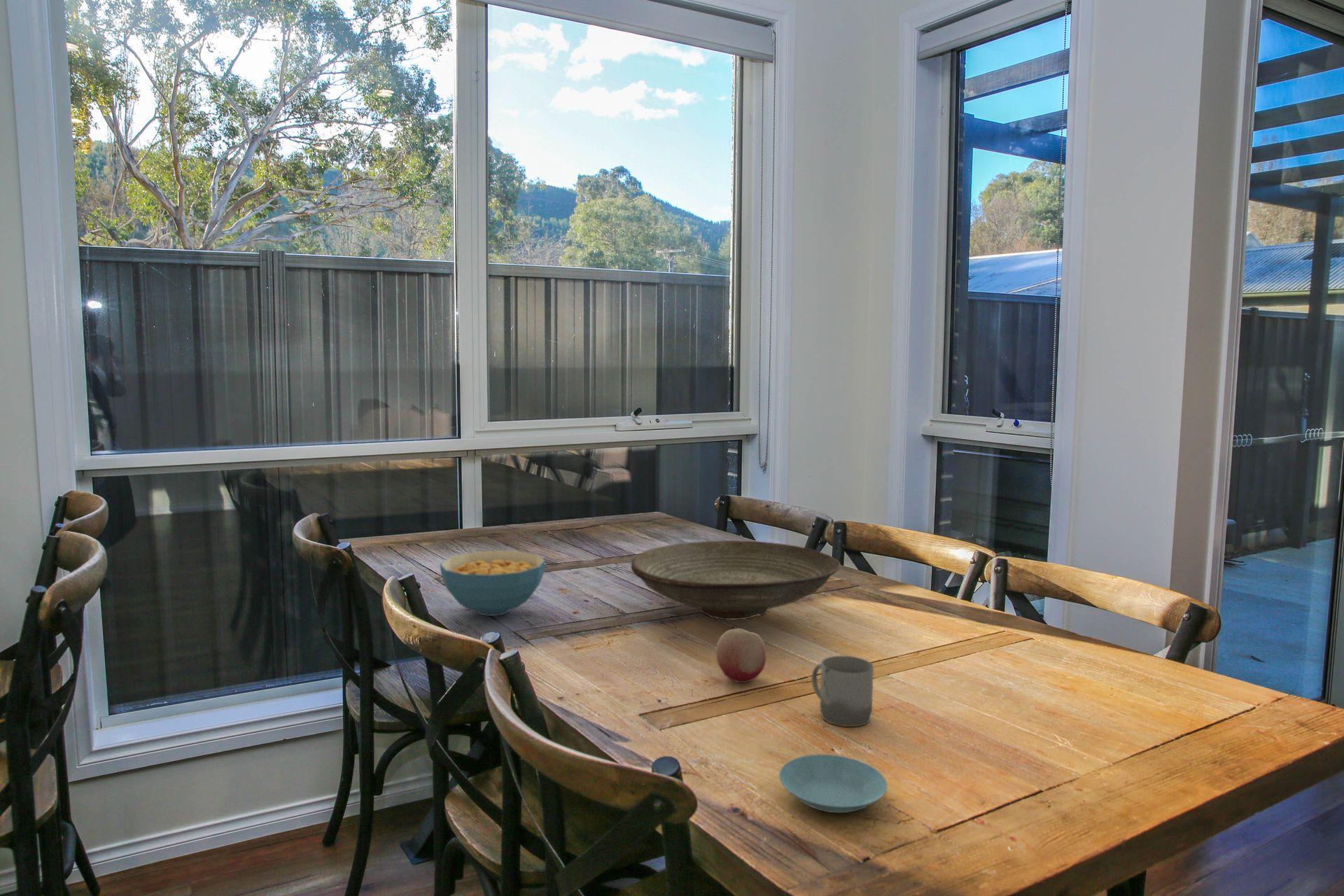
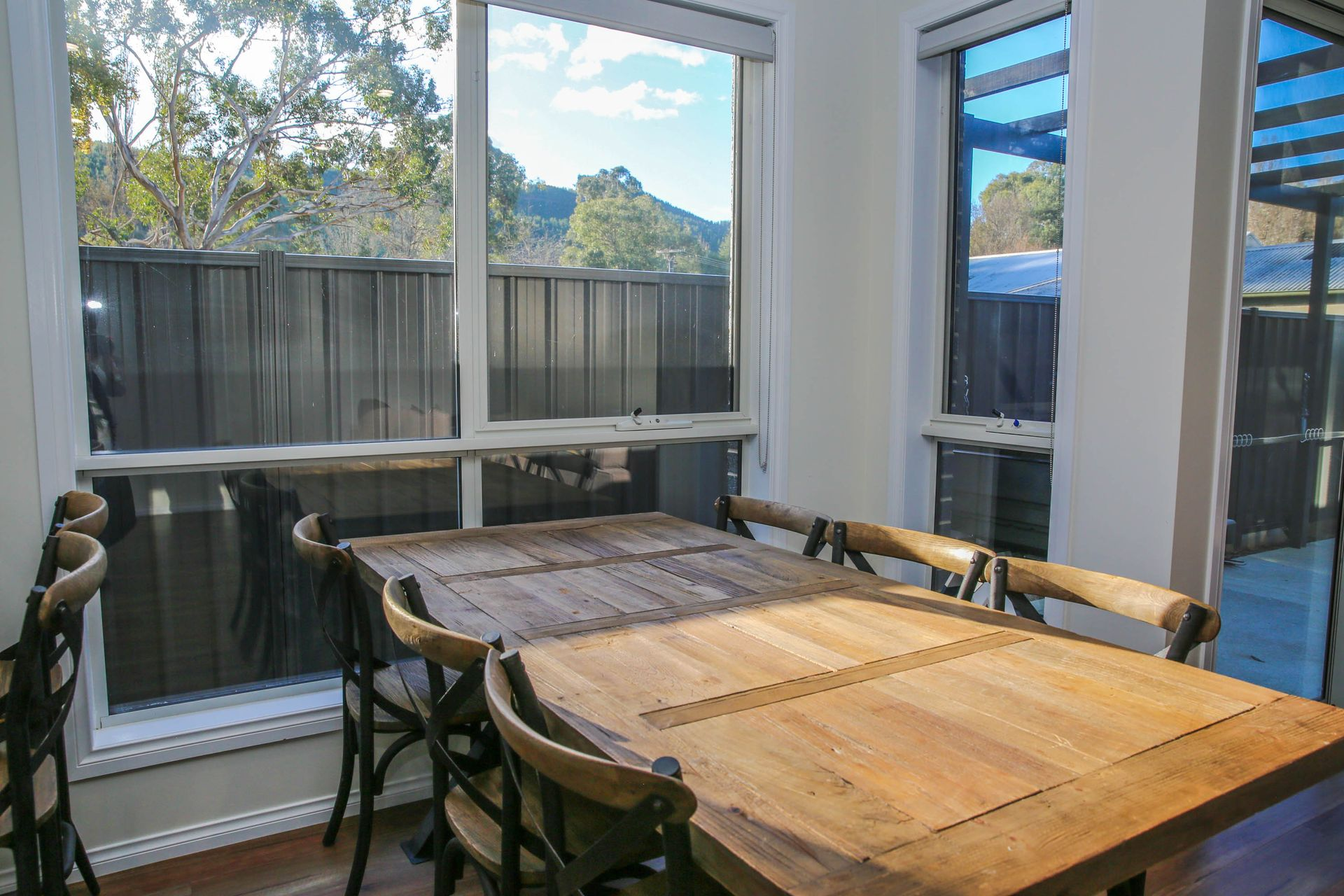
- fruit (741, 654)
- decorative bowl (734, 584)
- cup (838, 687)
- cereal bowl (493, 587)
- saucer (832, 788)
